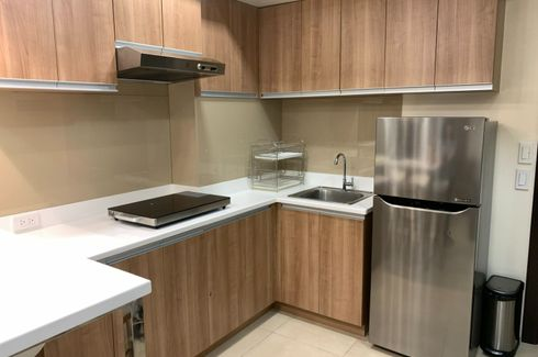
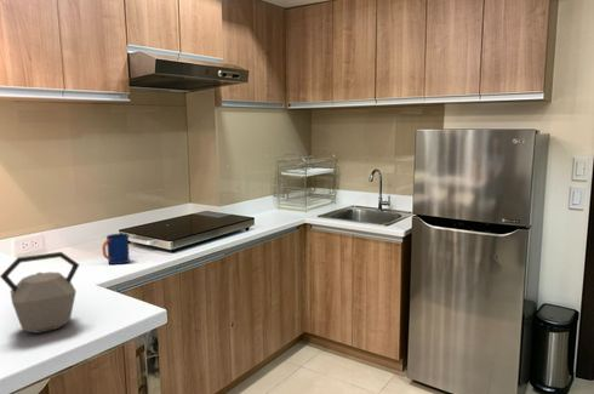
+ kettle (40, 282)
+ mug (114, 250)
